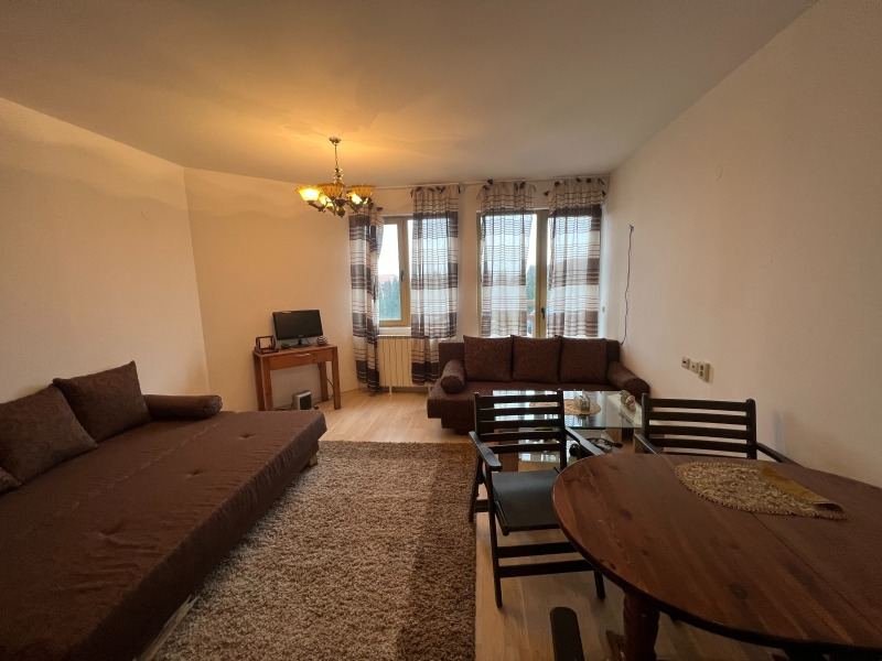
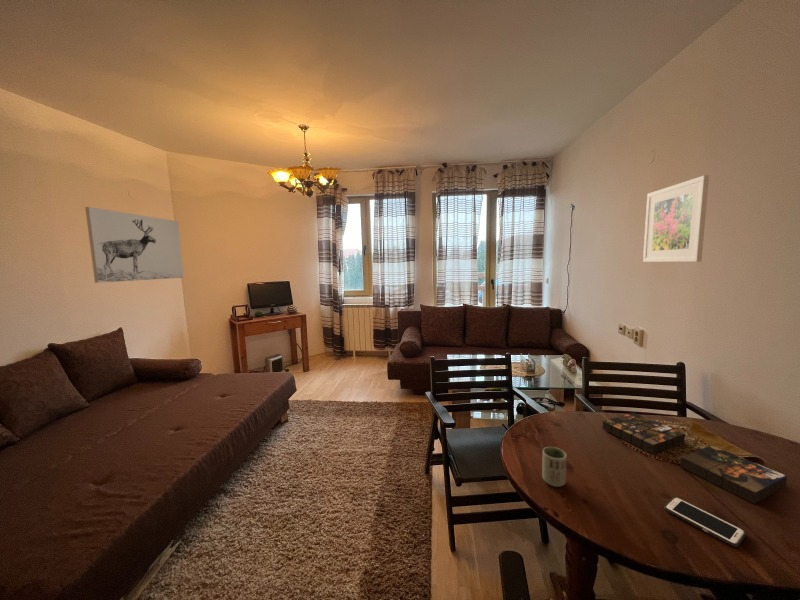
+ wall art (142, 247)
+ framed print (671, 224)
+ cup (554, 466)
+ board game (680, 443)
+ cell phone (702, 519)
